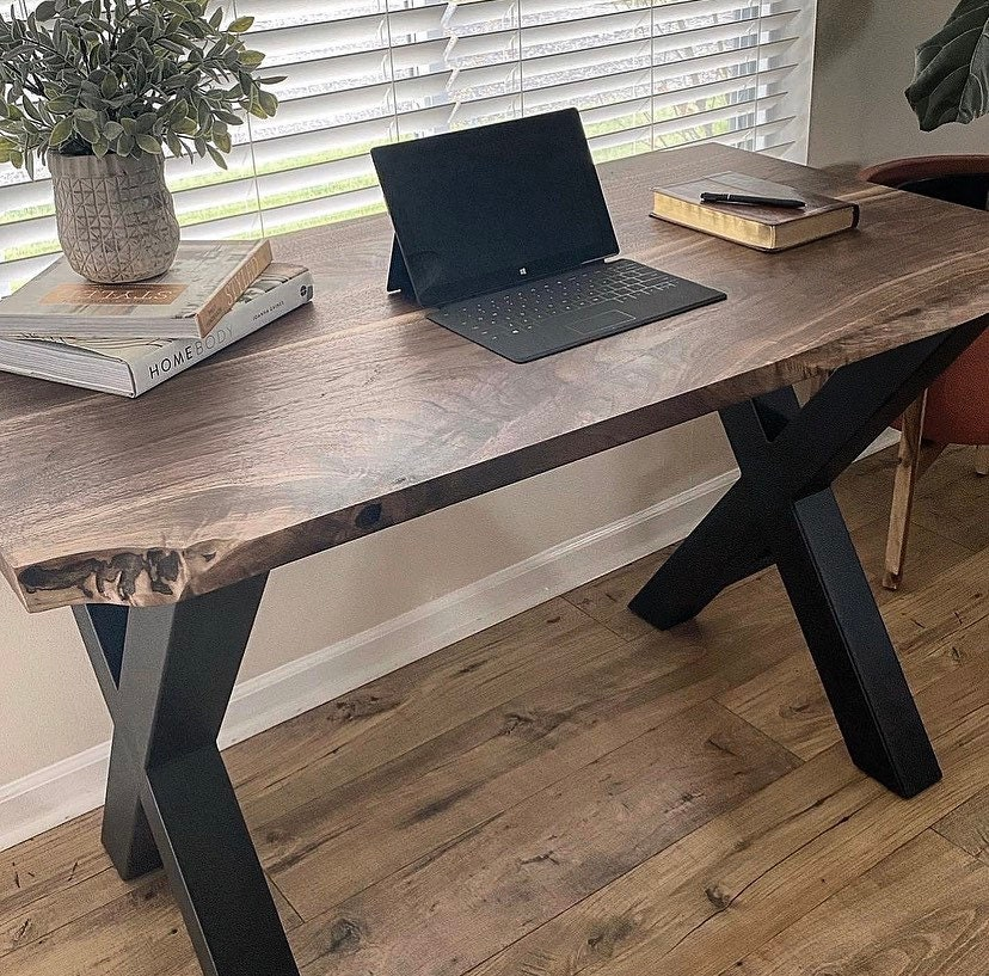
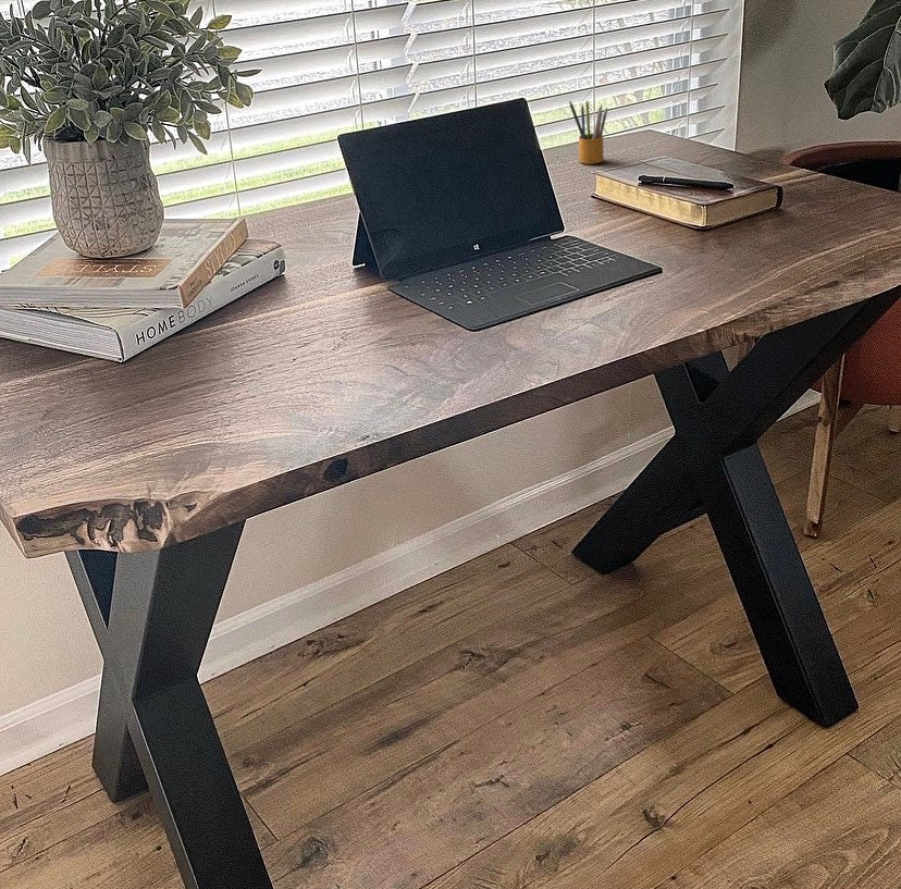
+ pencil box (588, 131)
